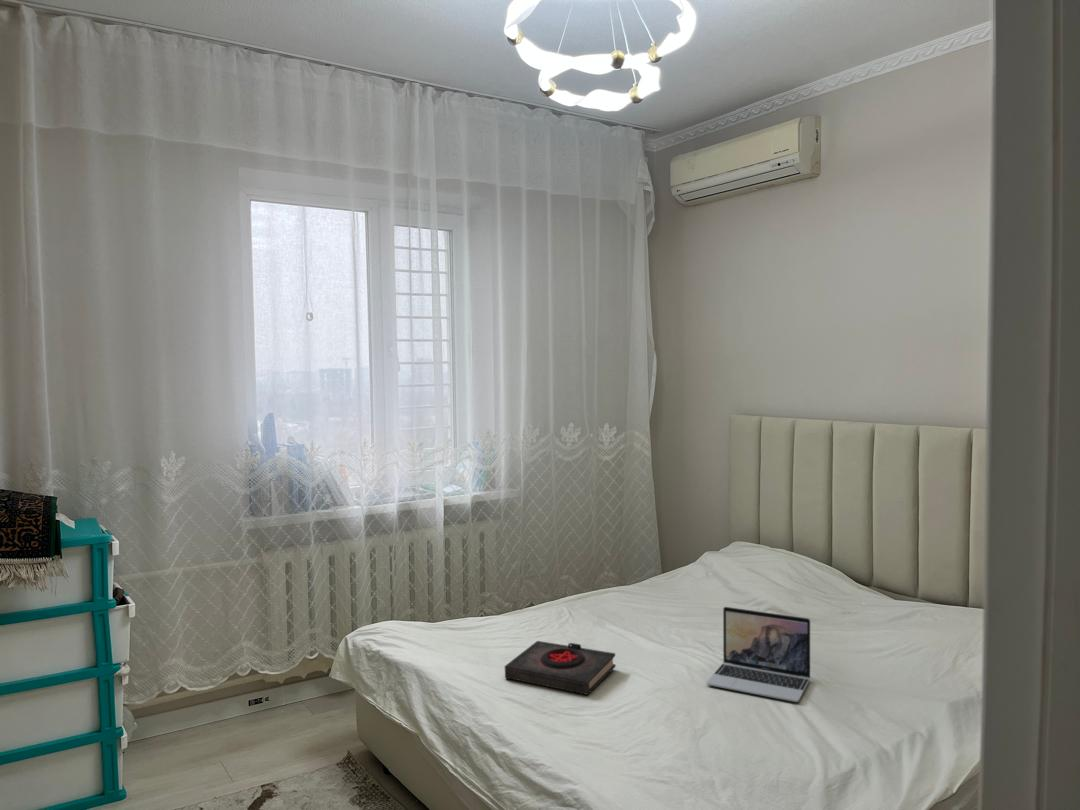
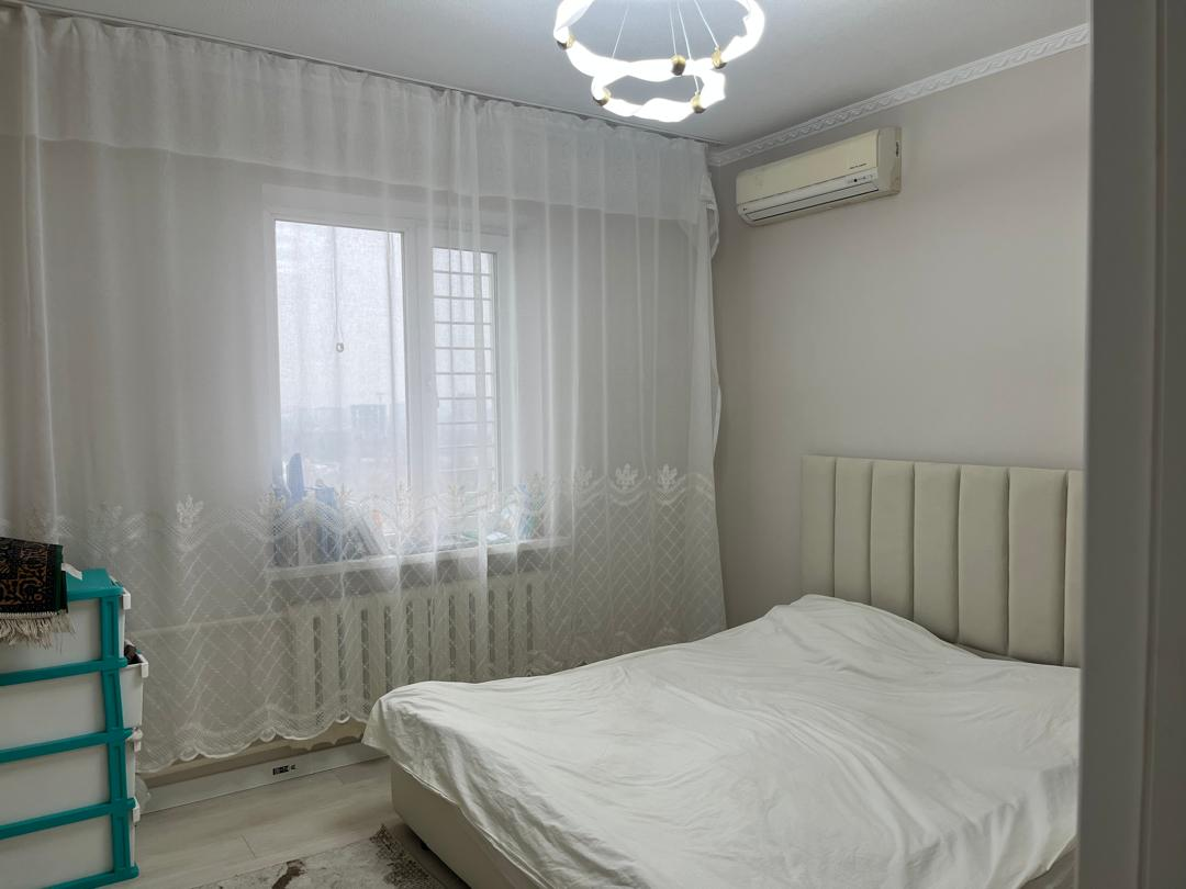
- laptop (758, 652)
- book (561, 663)
